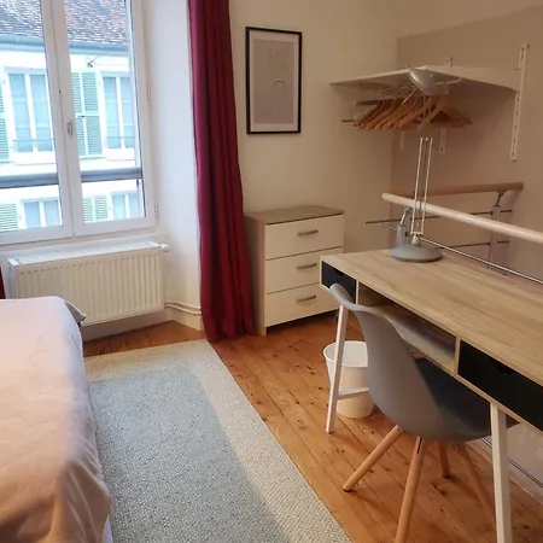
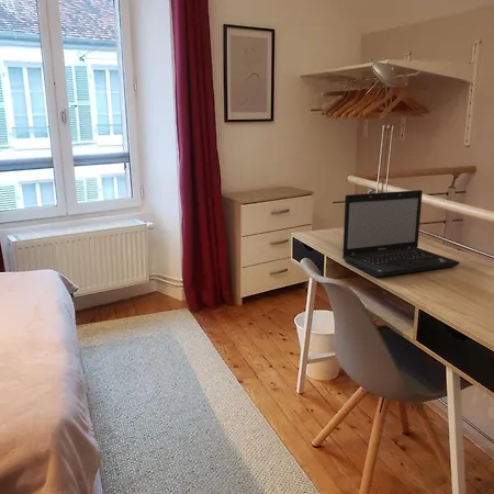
+ laptop (401, 231)
